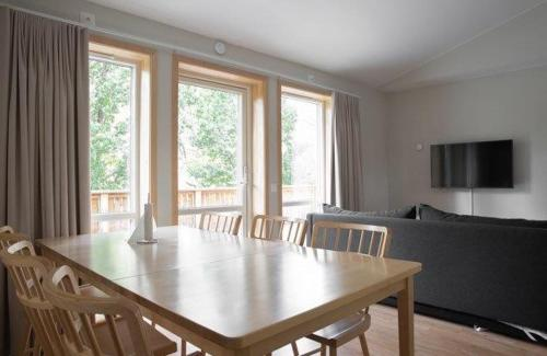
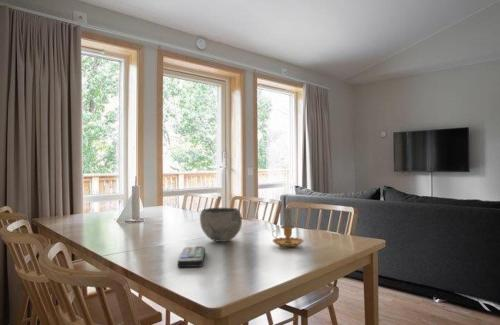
+ remote control (192, 255)
+ bowl (221, 225)
+ candle (285, 225)
